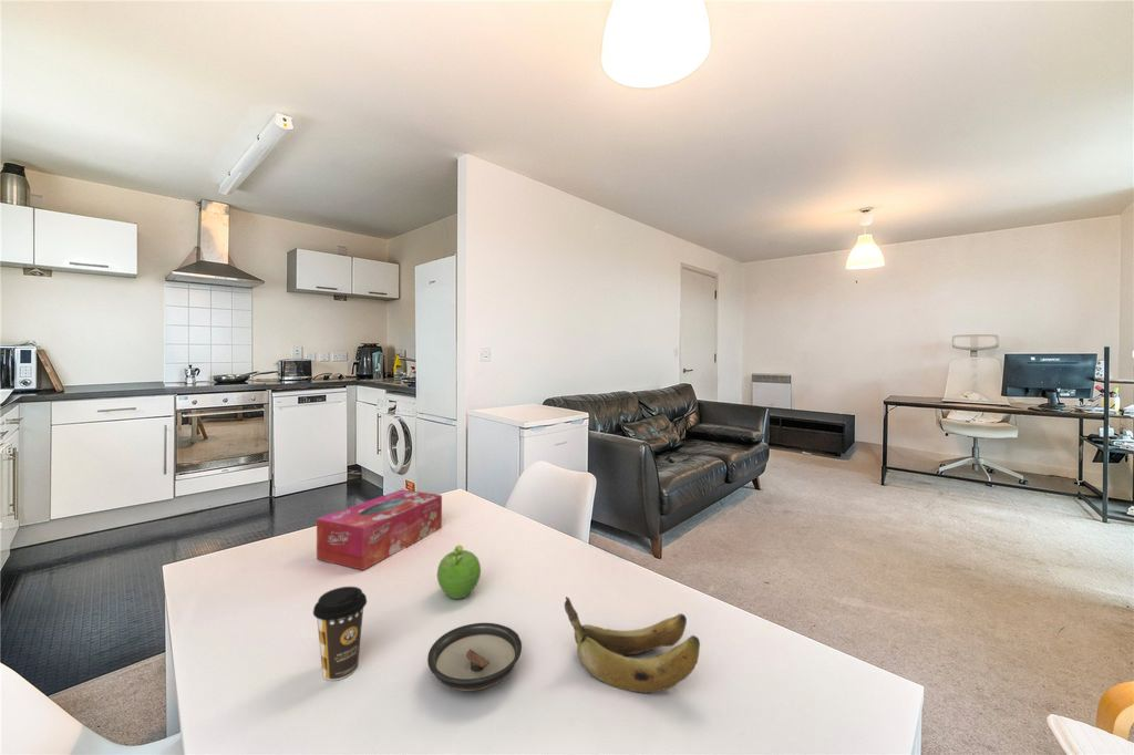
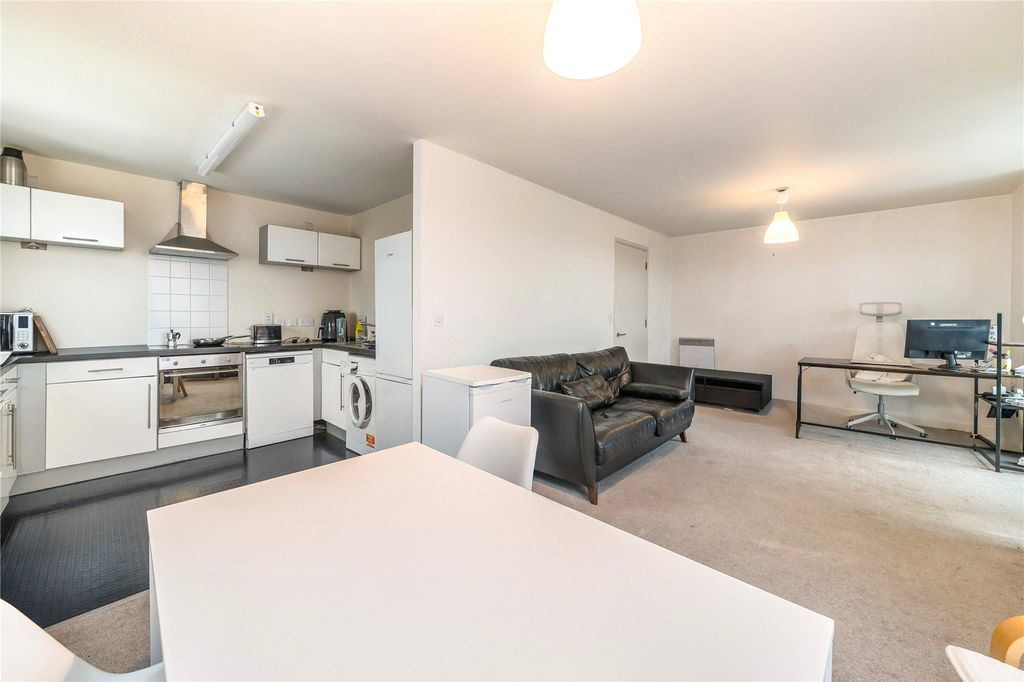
- banana (636, 639)
- saucer (475, 660)
- tissue box (384, 524)
- coffee cup (340, 632)
- fruit (458, 571)
